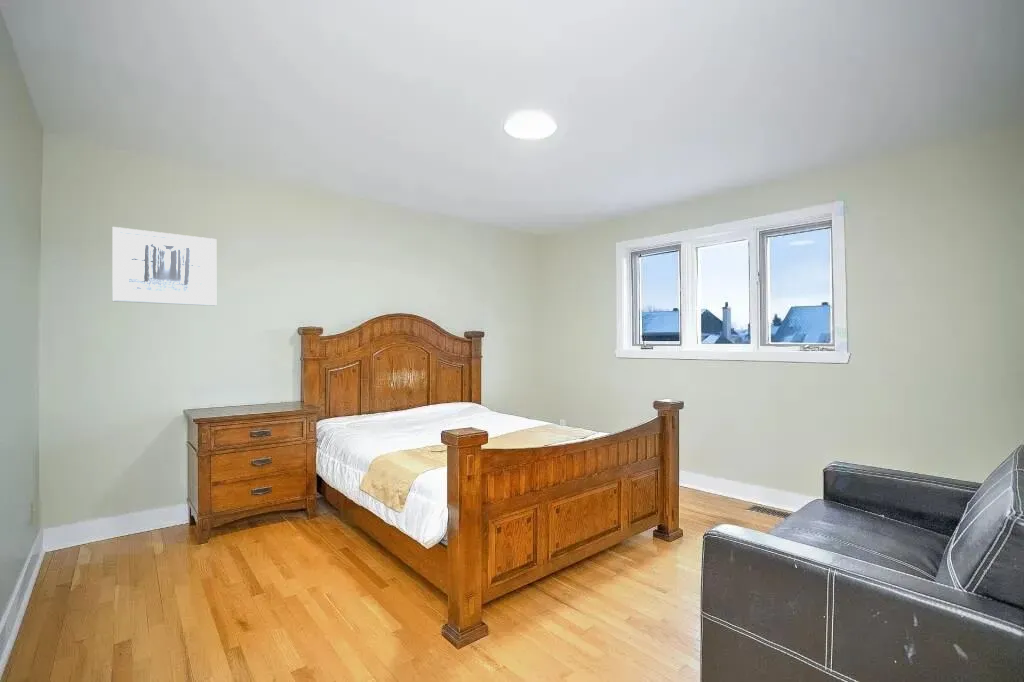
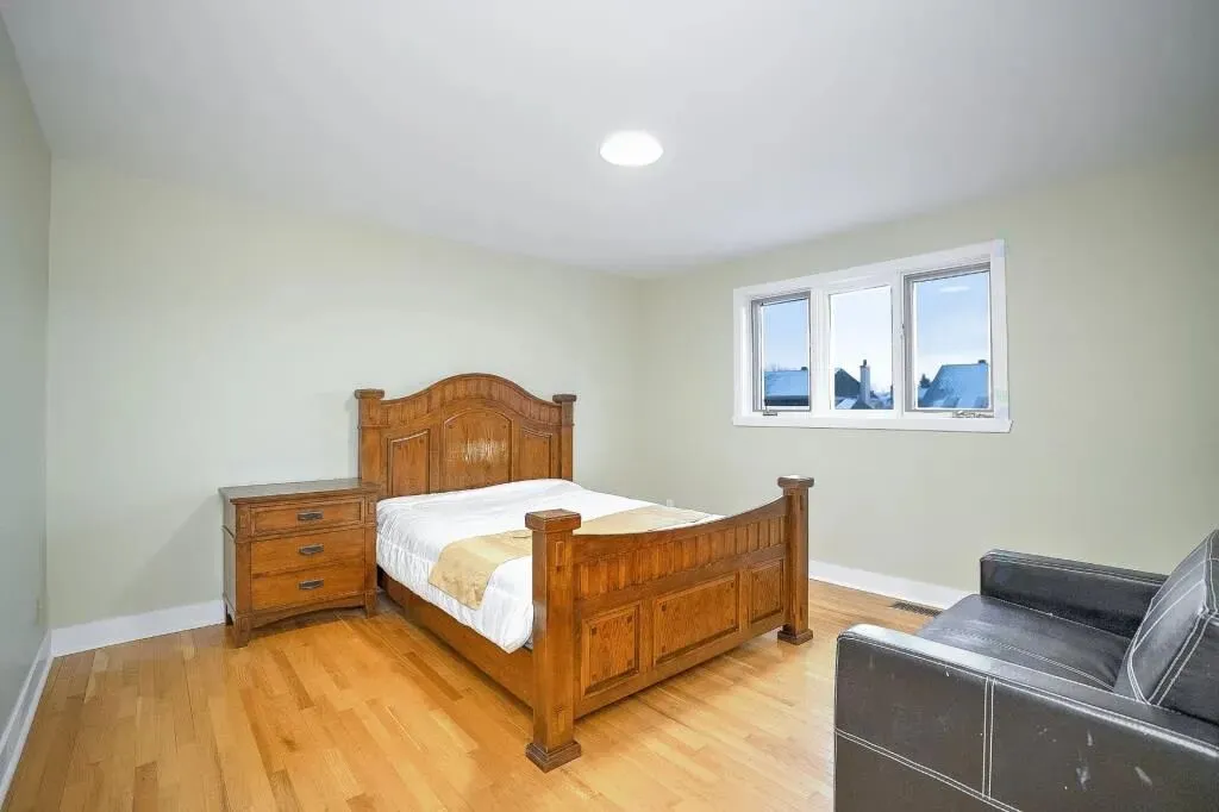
- wall art (167, 268)
